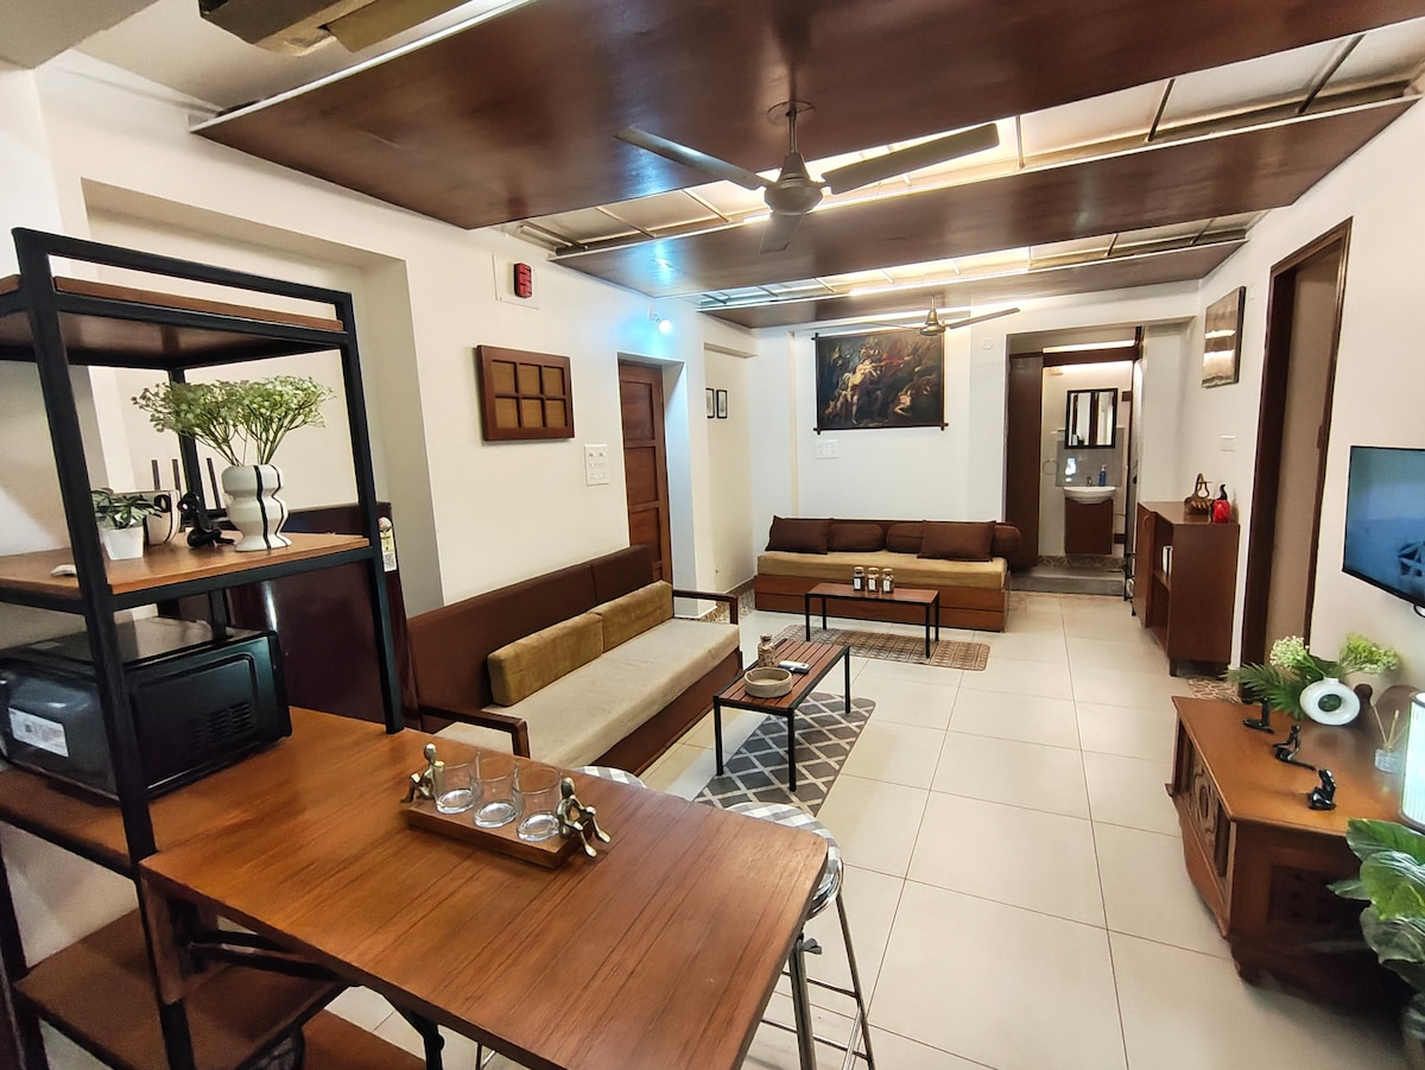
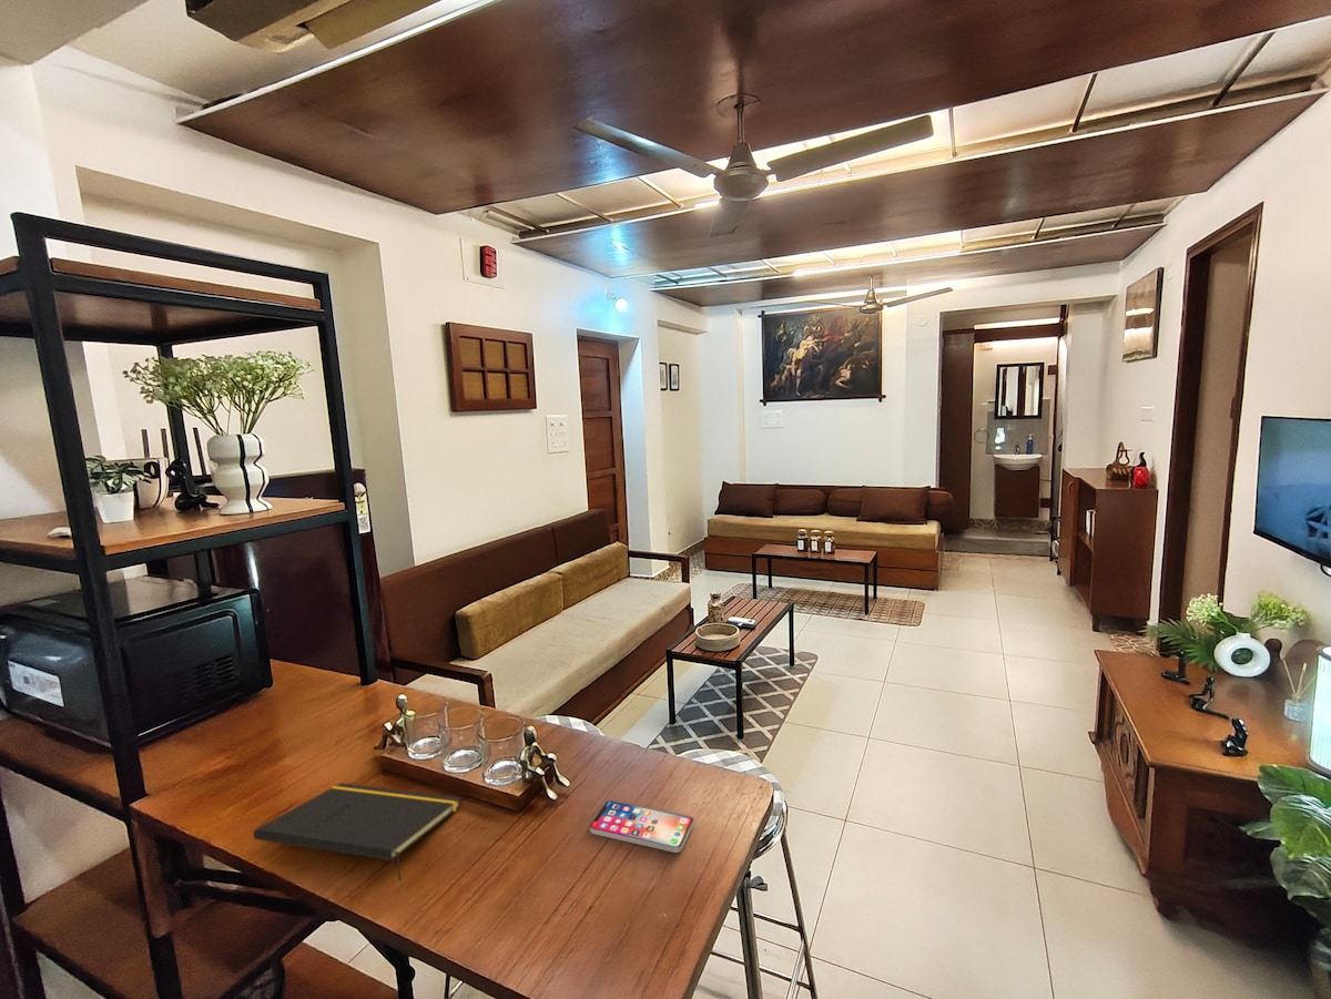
+ notepad (363, 817)
+ smartphone (641, 824)
